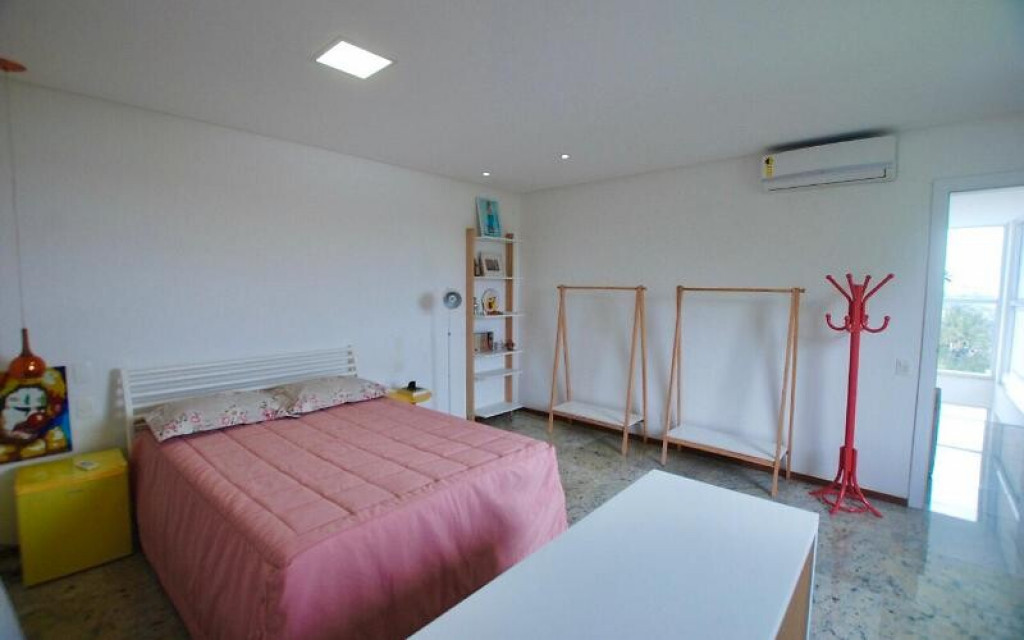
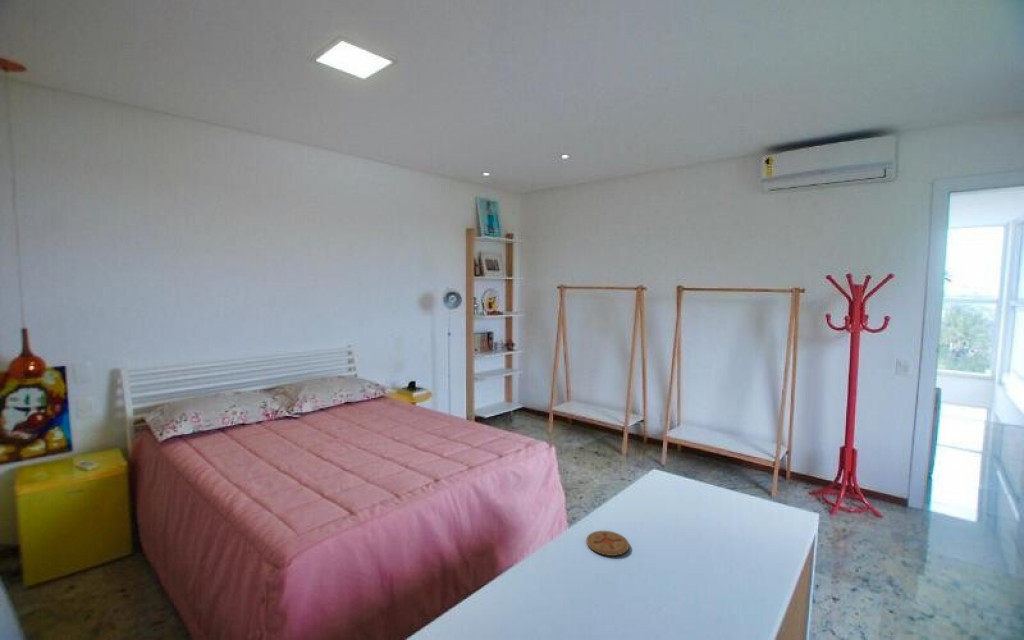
+ coaster (607, 542)
